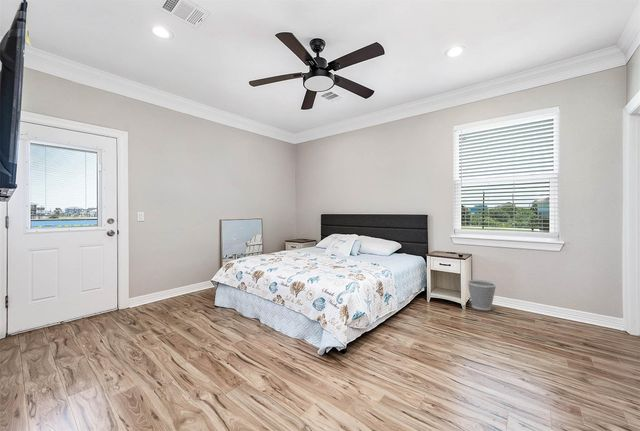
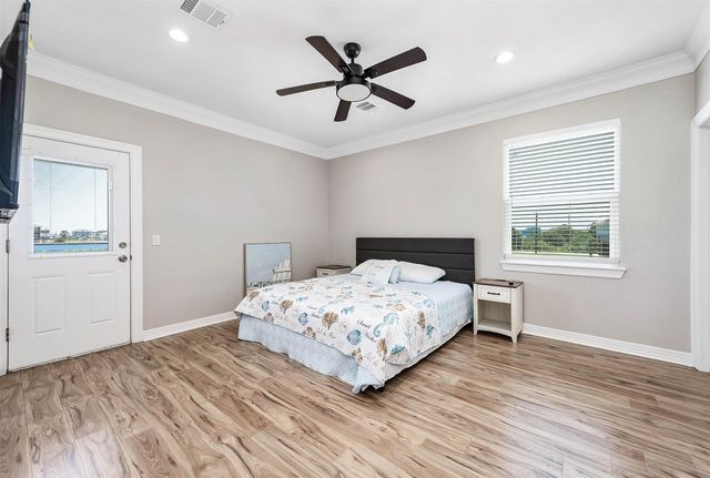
- wastebasket (481, 295)
